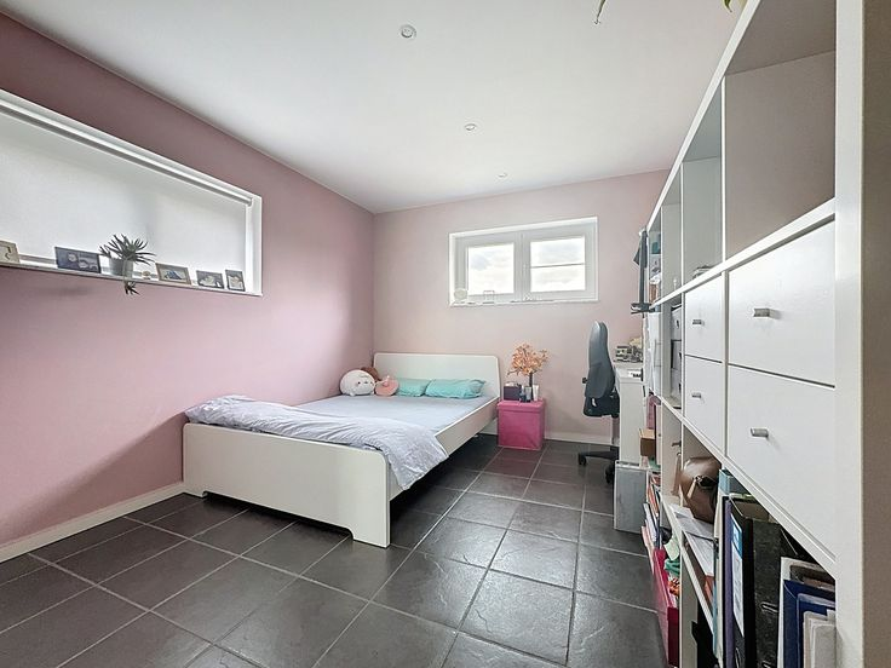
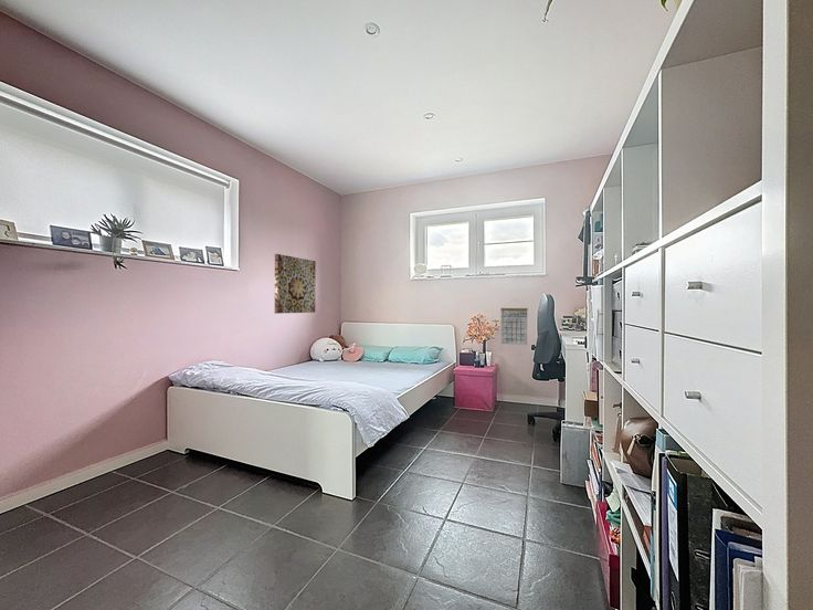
+ wall art (296, 285)
+ calendar (514, 322)
